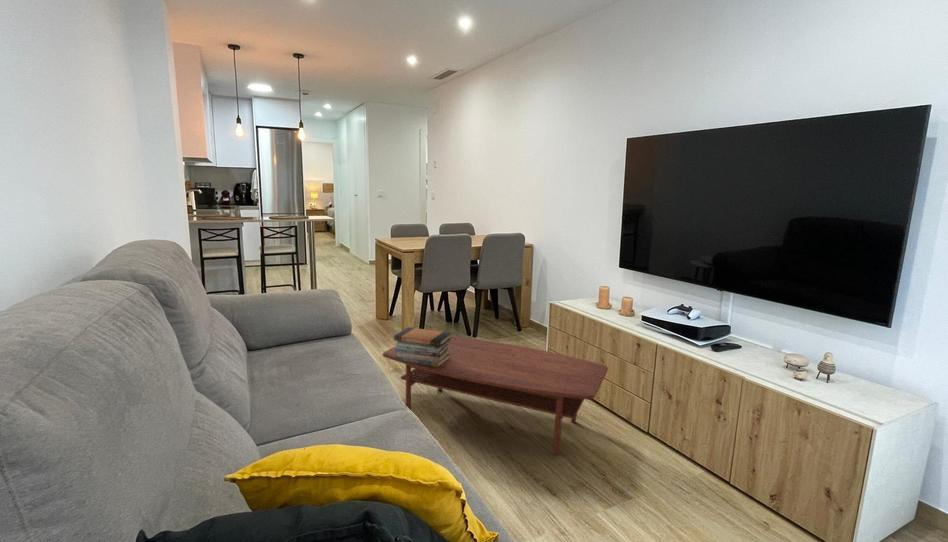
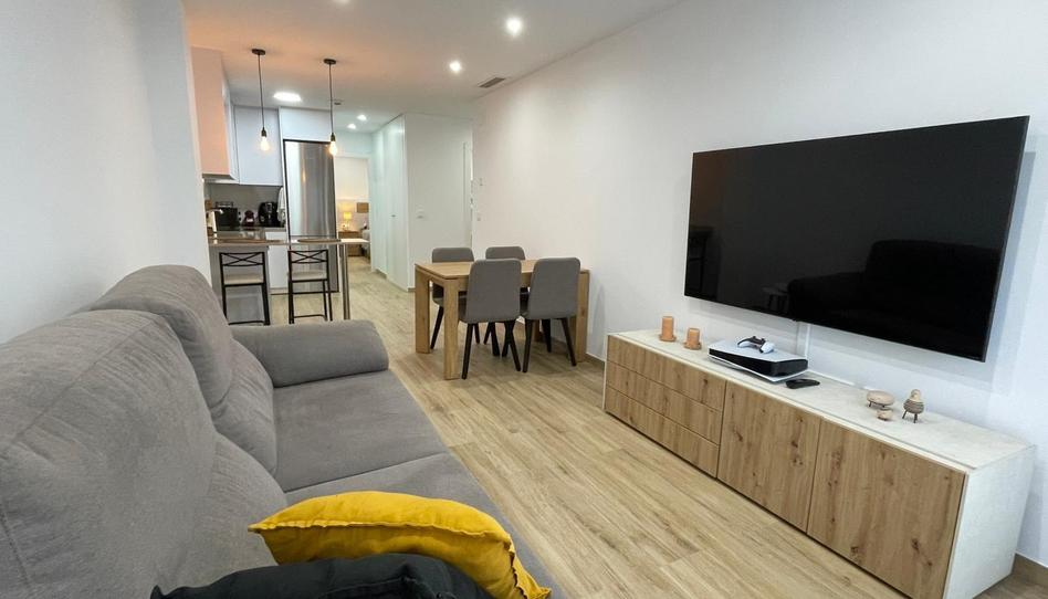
- book stack (422, 346)
- coffee table (491, 388)
